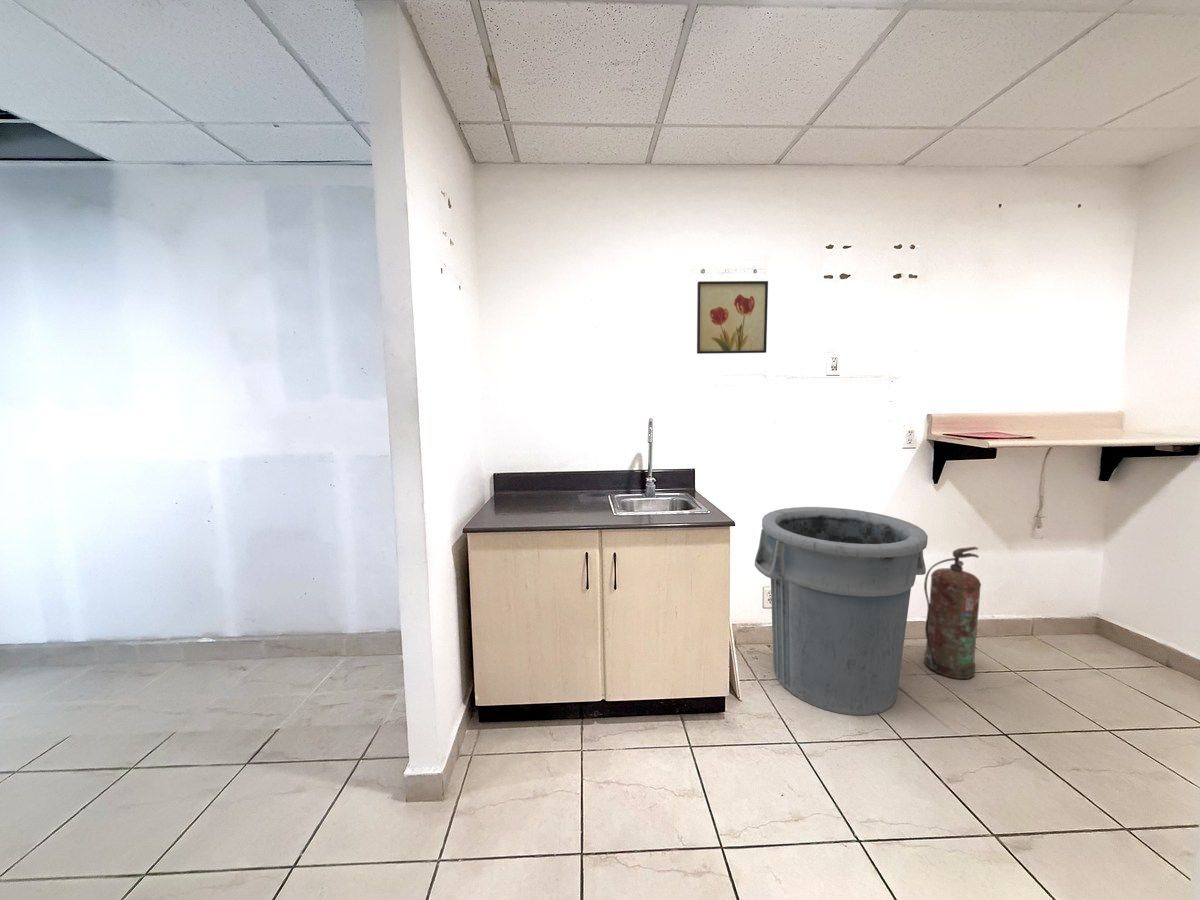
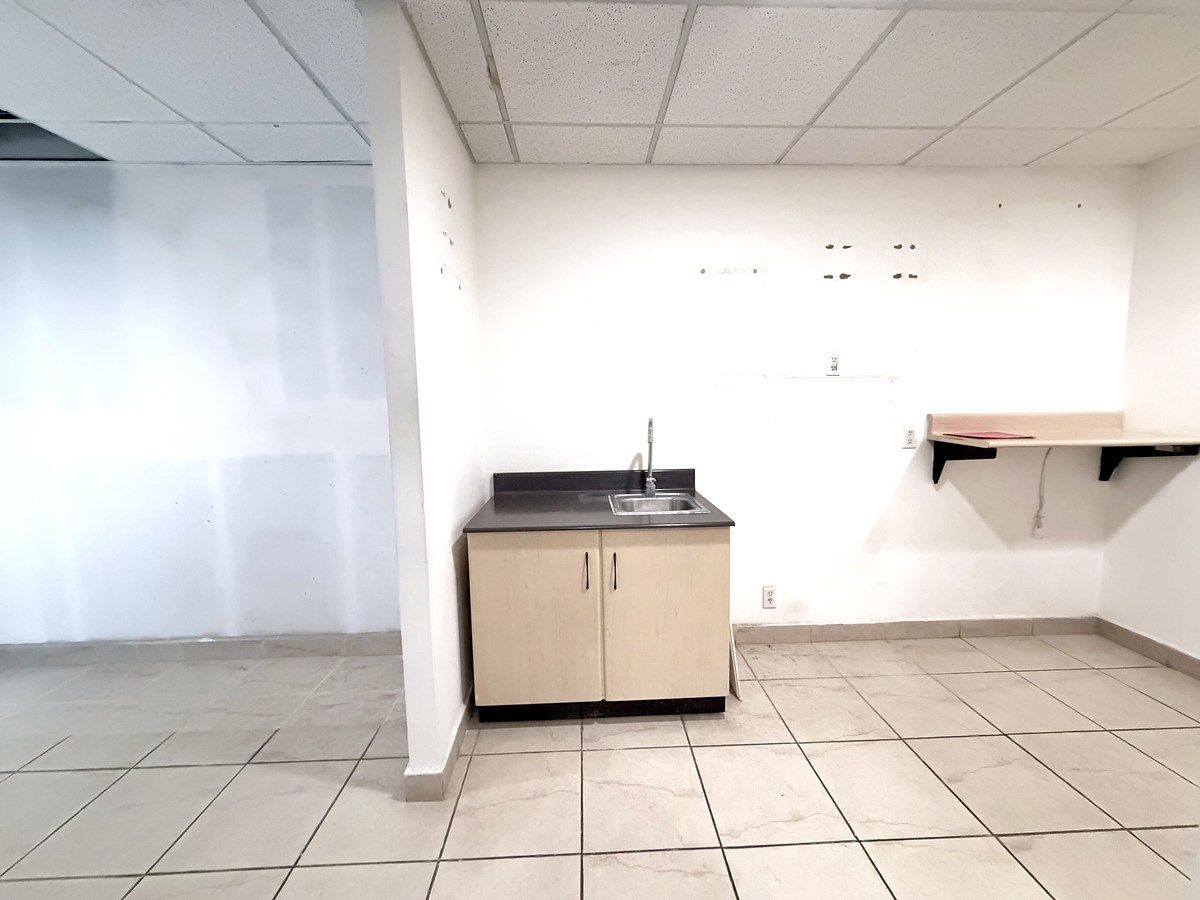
- wall art (731, 317)
- trash can (835, 603)
- fire extinguisher (947, 609)
